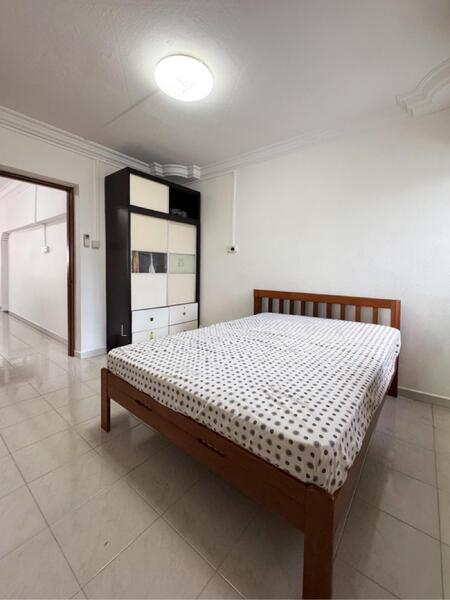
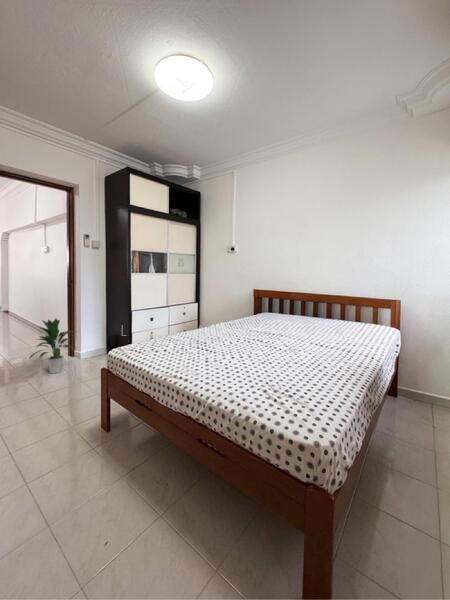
+ indoor plant (53, 344)
